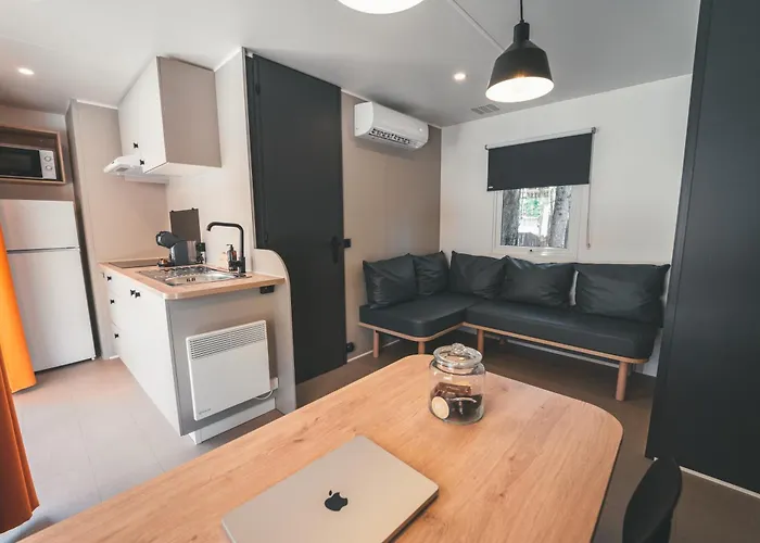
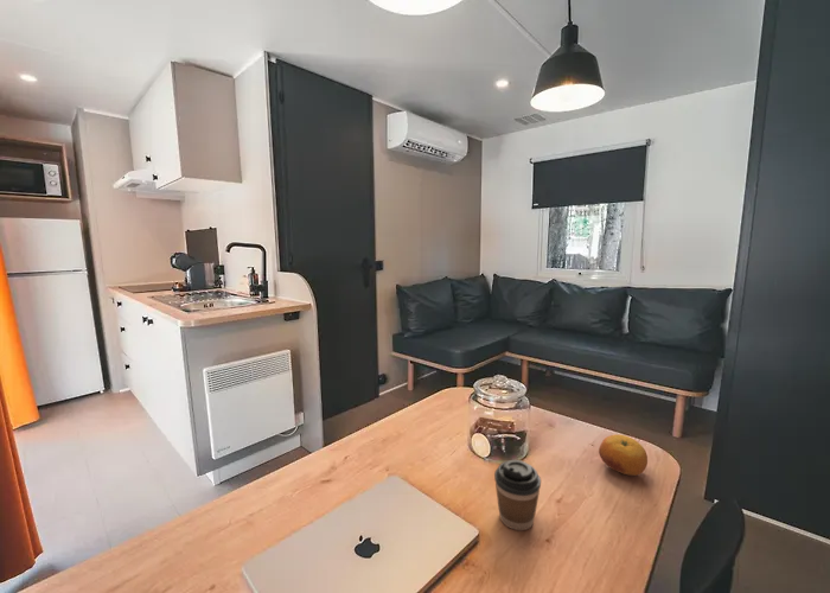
+ coffee cup (517, 491)
+ fruit (622, 454)
